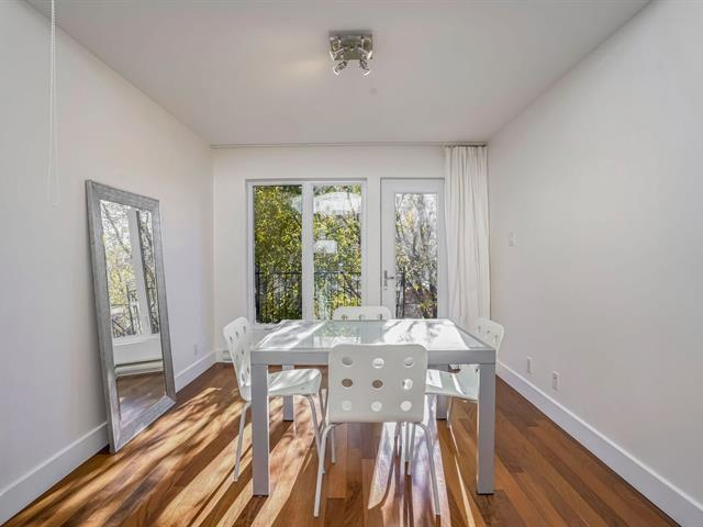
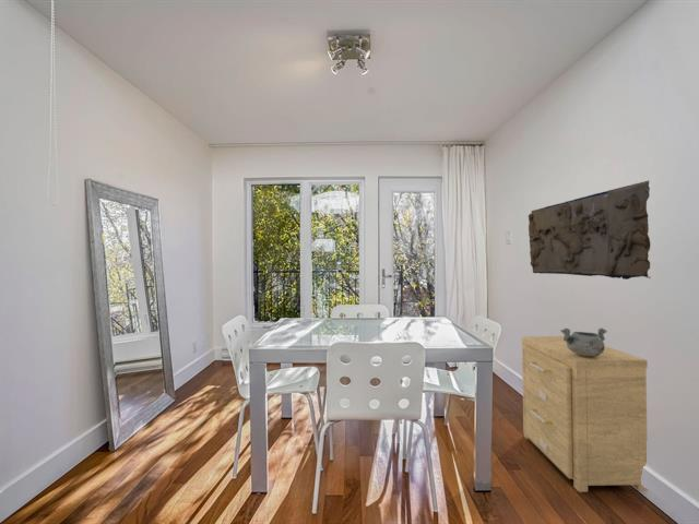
+ relief sculpture (573, 237)
+ side table (571, 403)
+ decorative bowl (584, 341)
